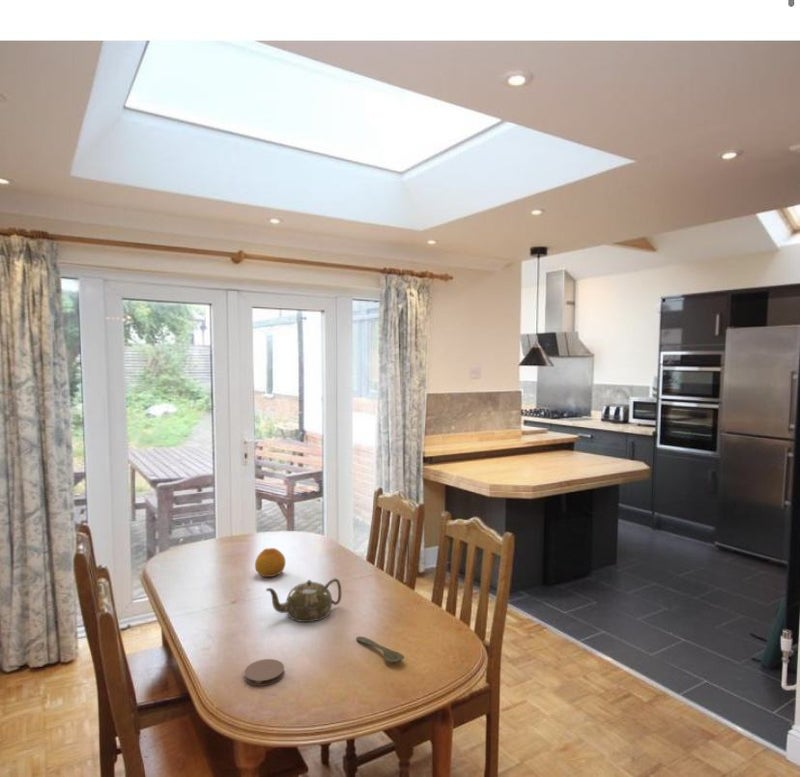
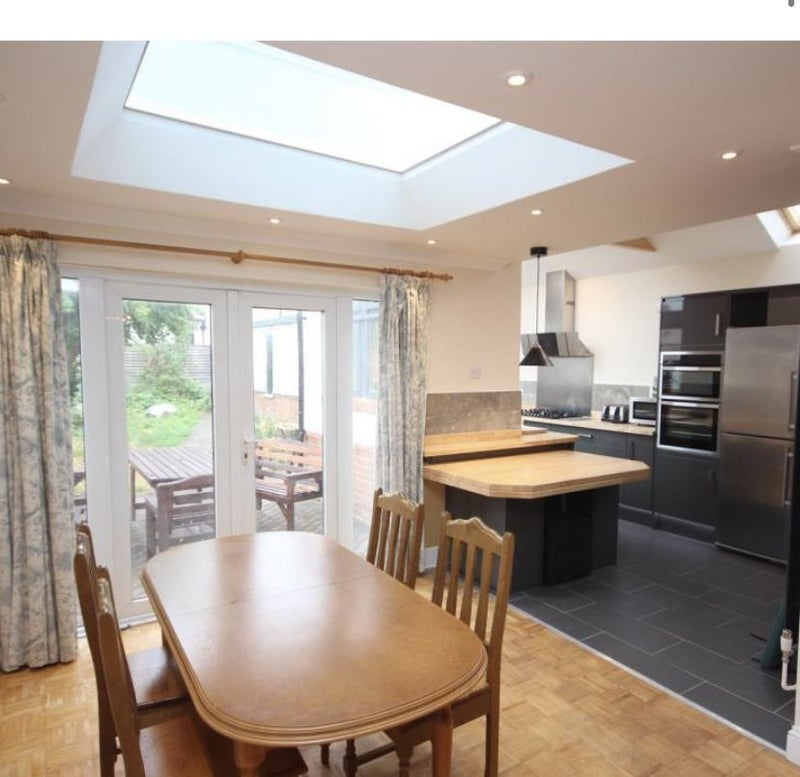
- spoon (378, 647)
- teapot (305, 597)
- fruit (270, 561)
- coaster (264, 672)
